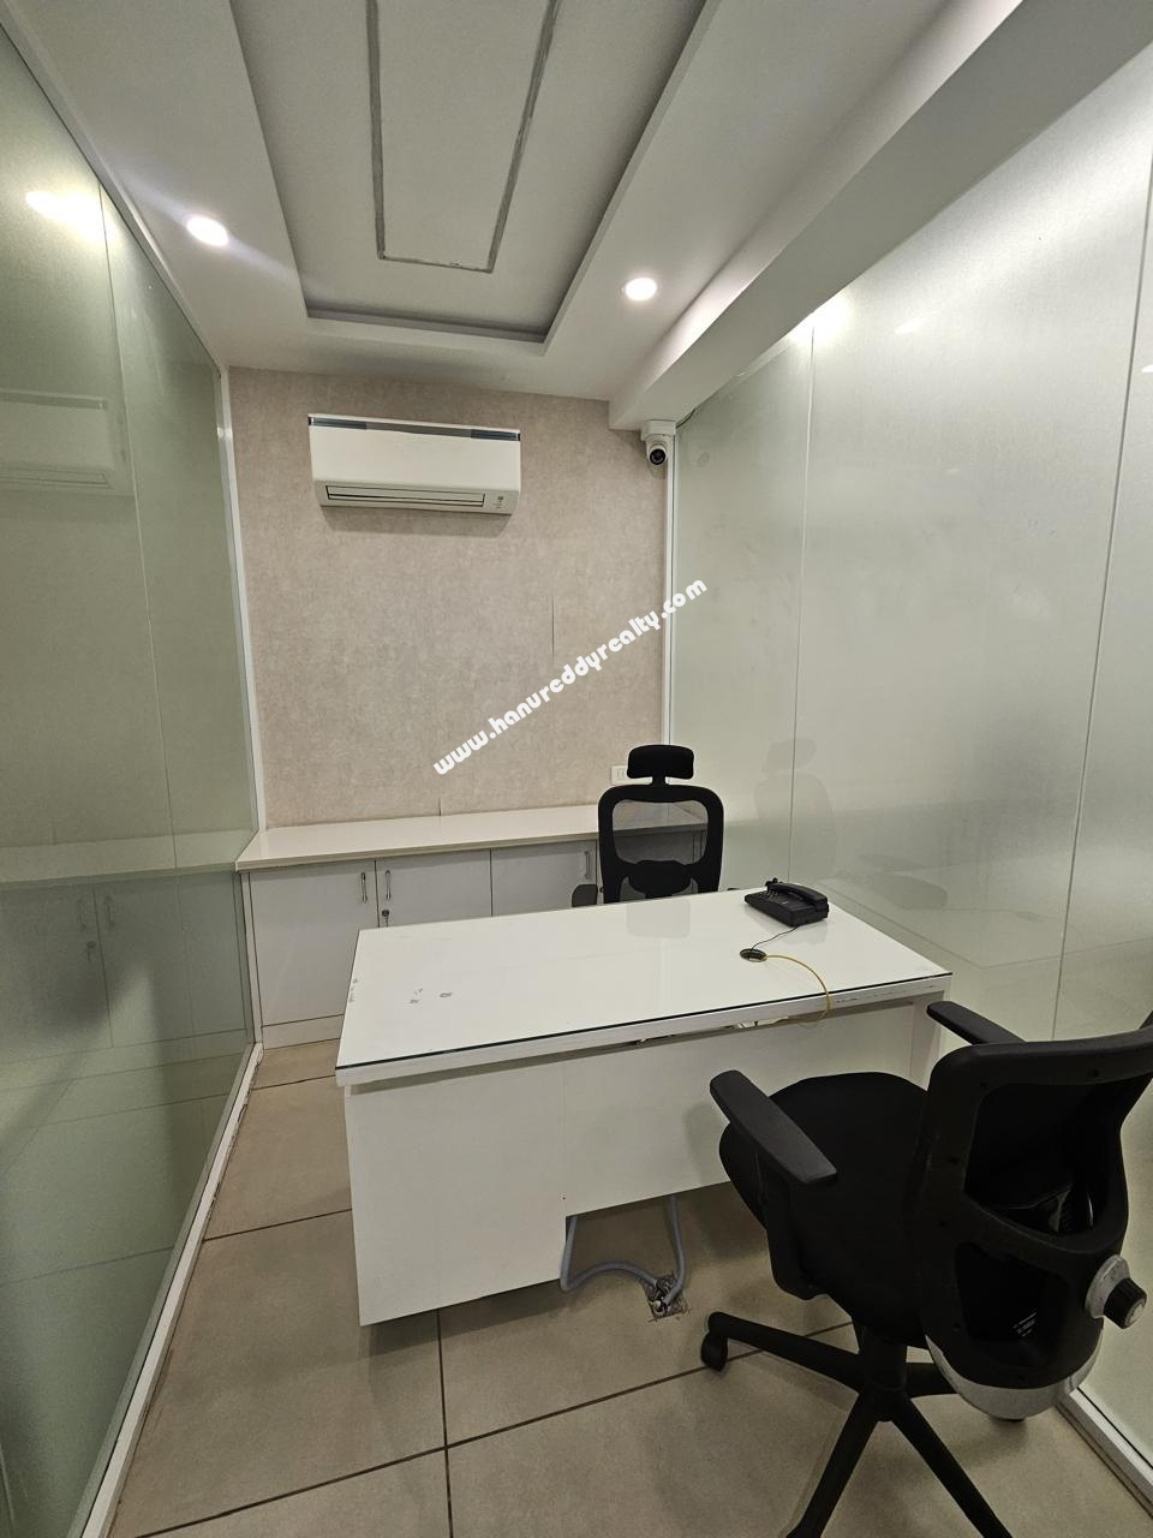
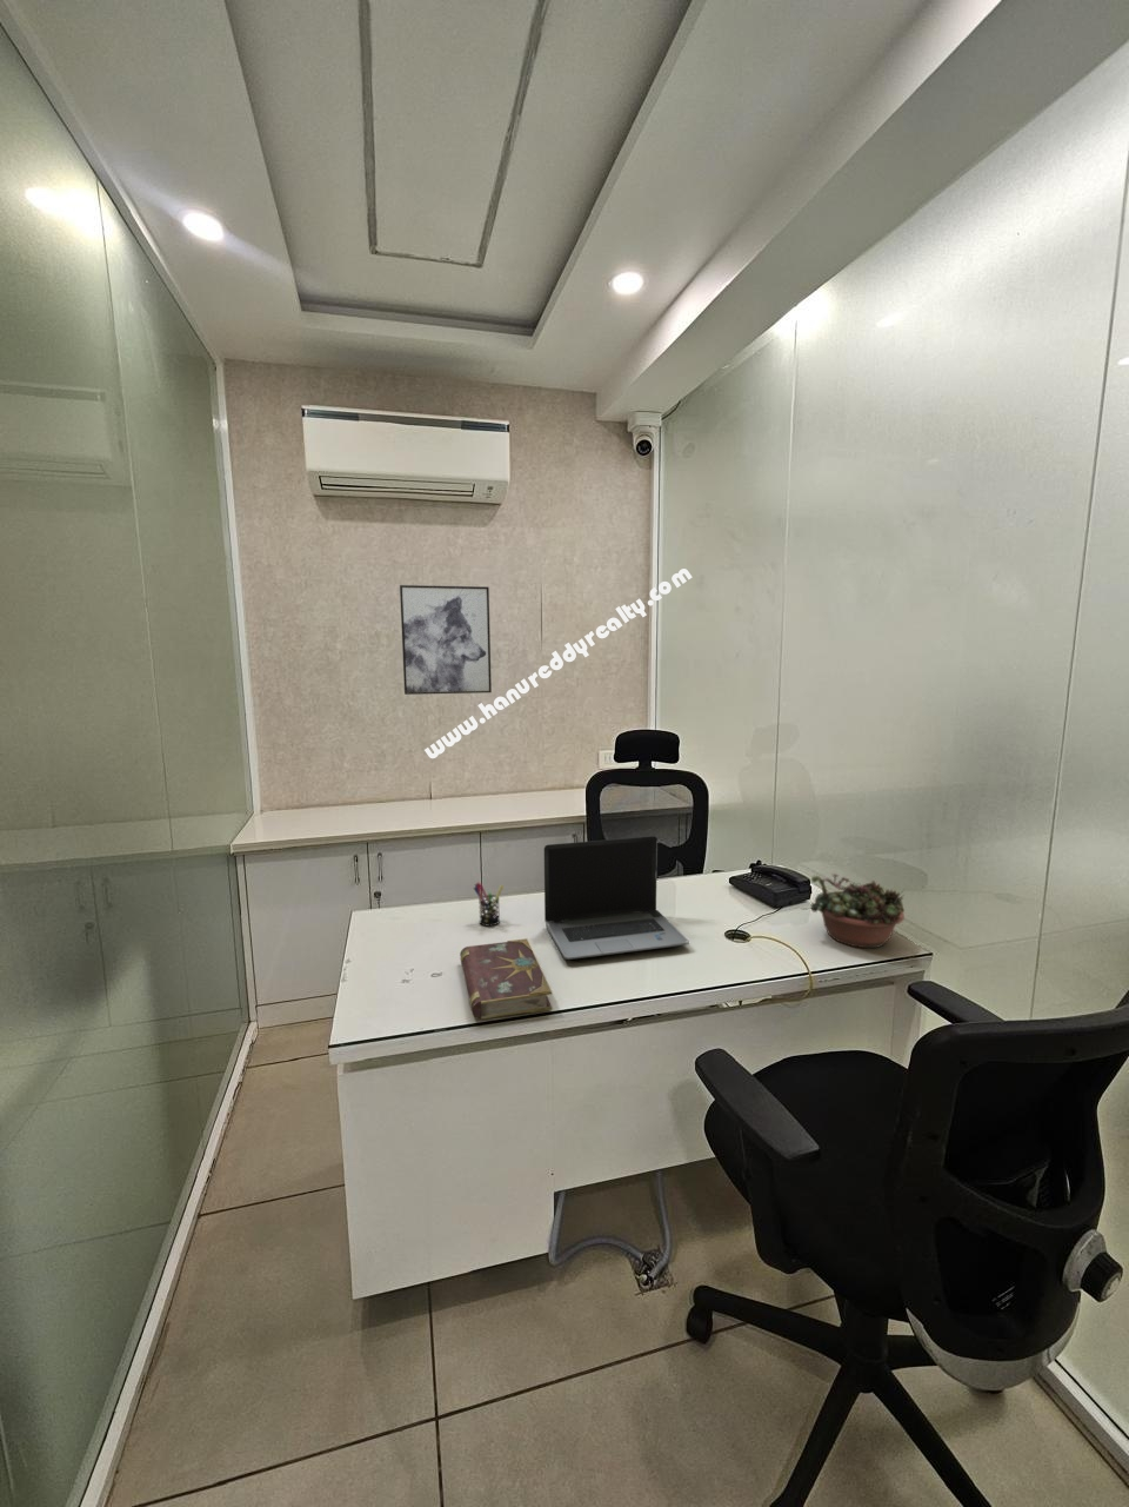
+ book (502, 975)
+ succulent planter (856, 904)
+ laptop computer (614, 895)
+ wall art (446, 641)
+ pen holder (489, 902)
